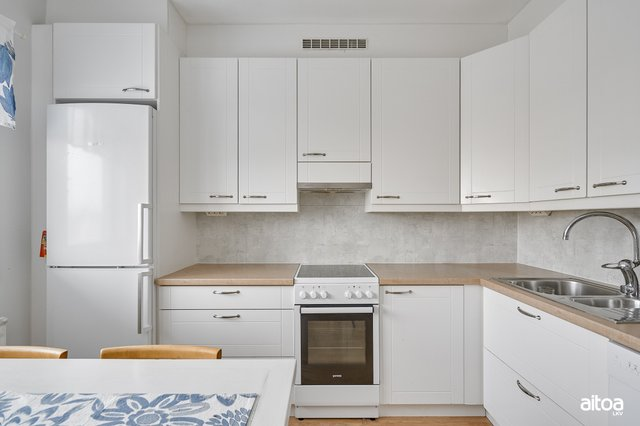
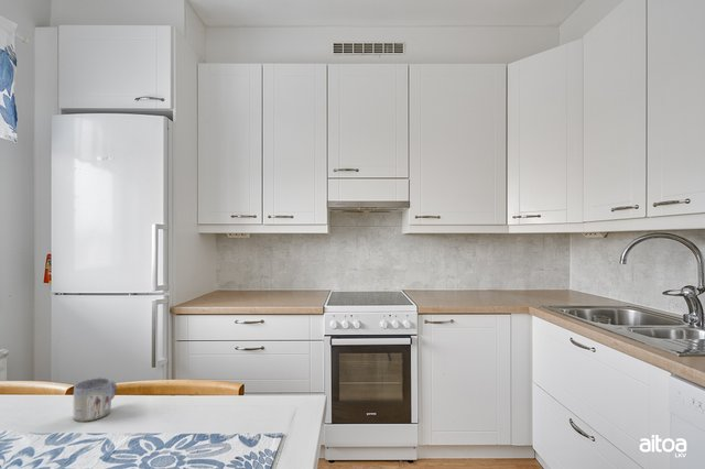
+ mug (97, 396)
